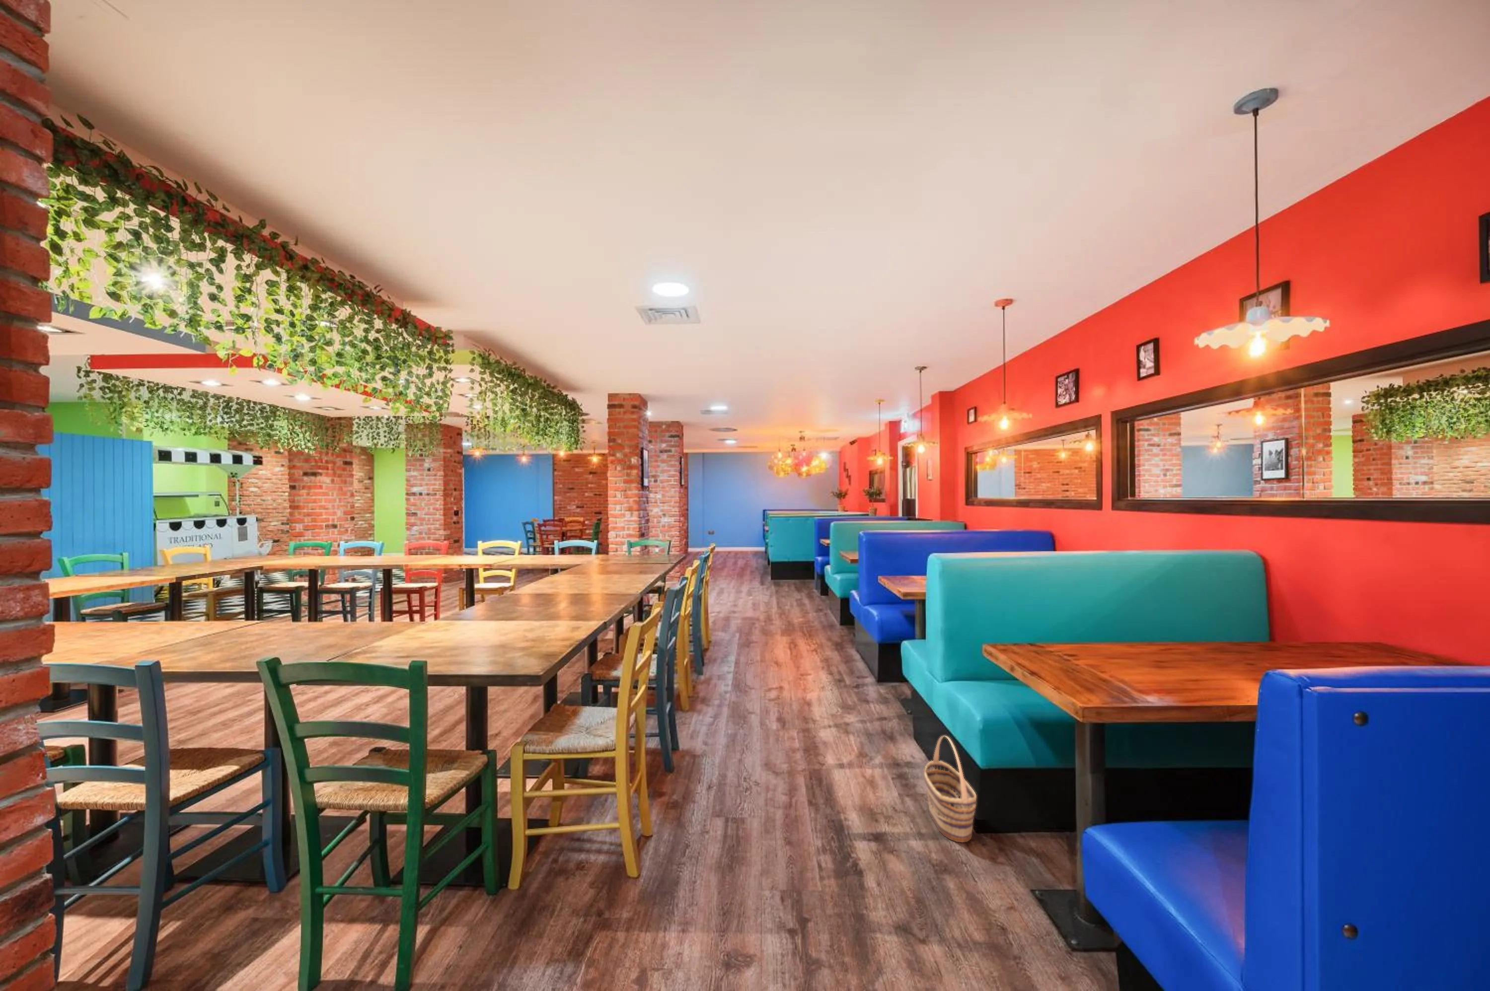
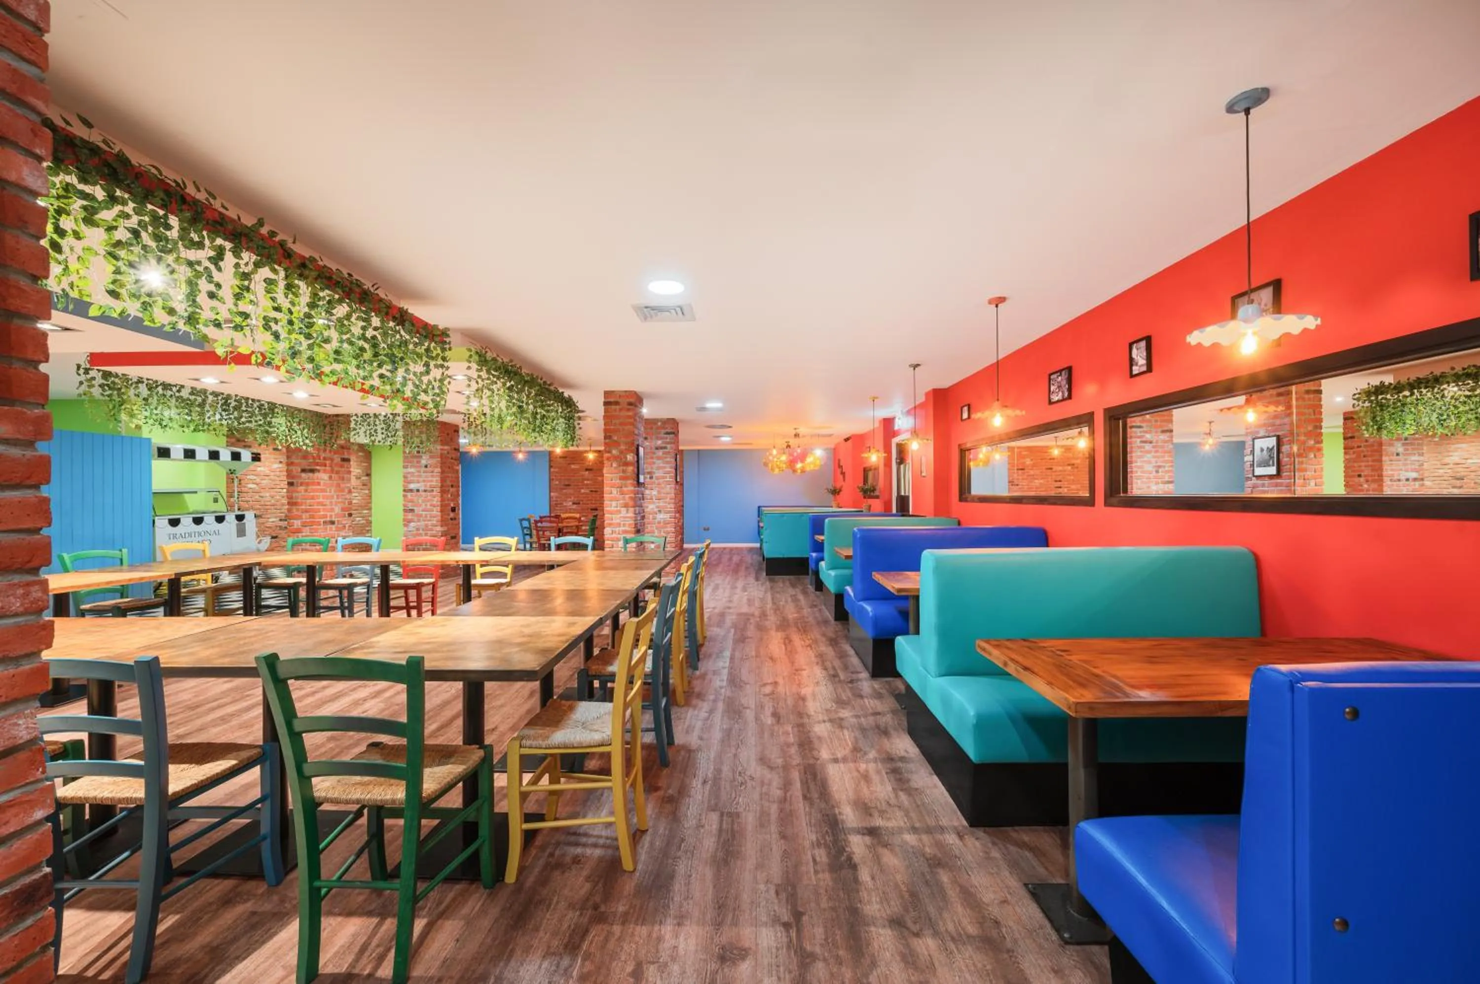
- basket (949, 781)
